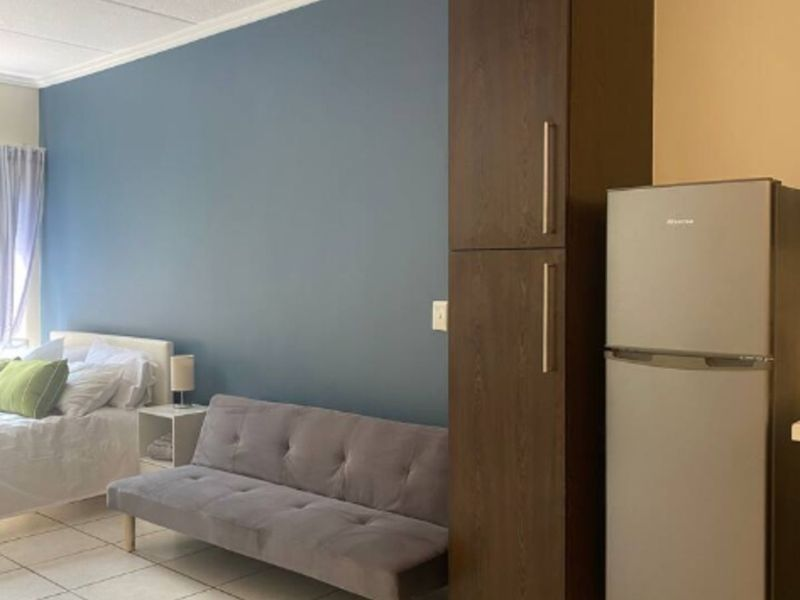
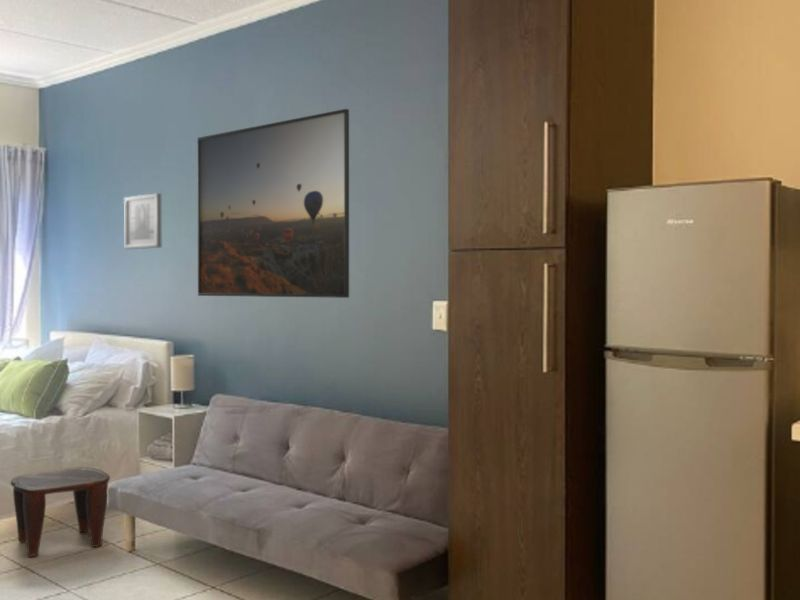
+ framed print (266, 210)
+ wall art (142, 221)
+ stool (75, 507)
